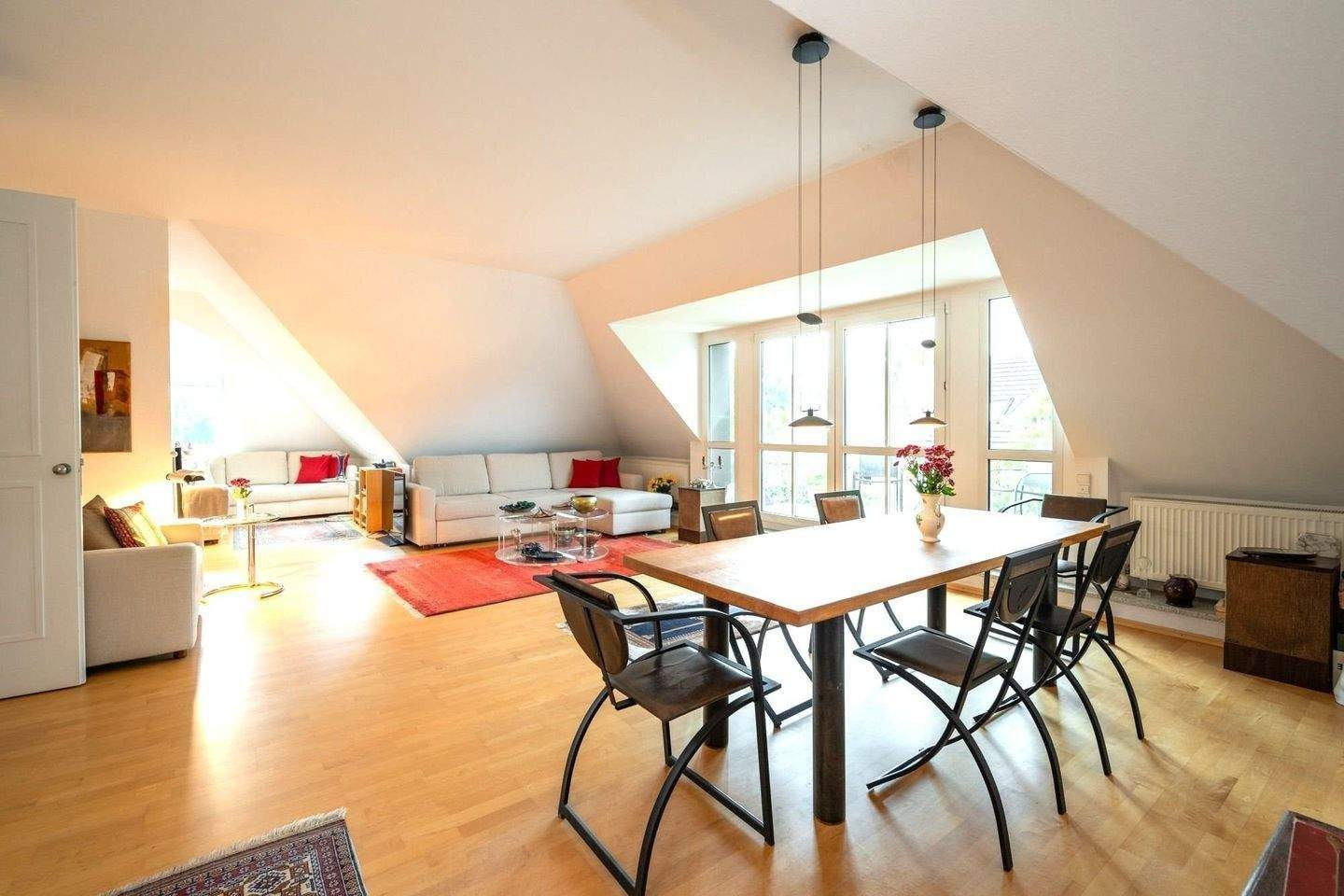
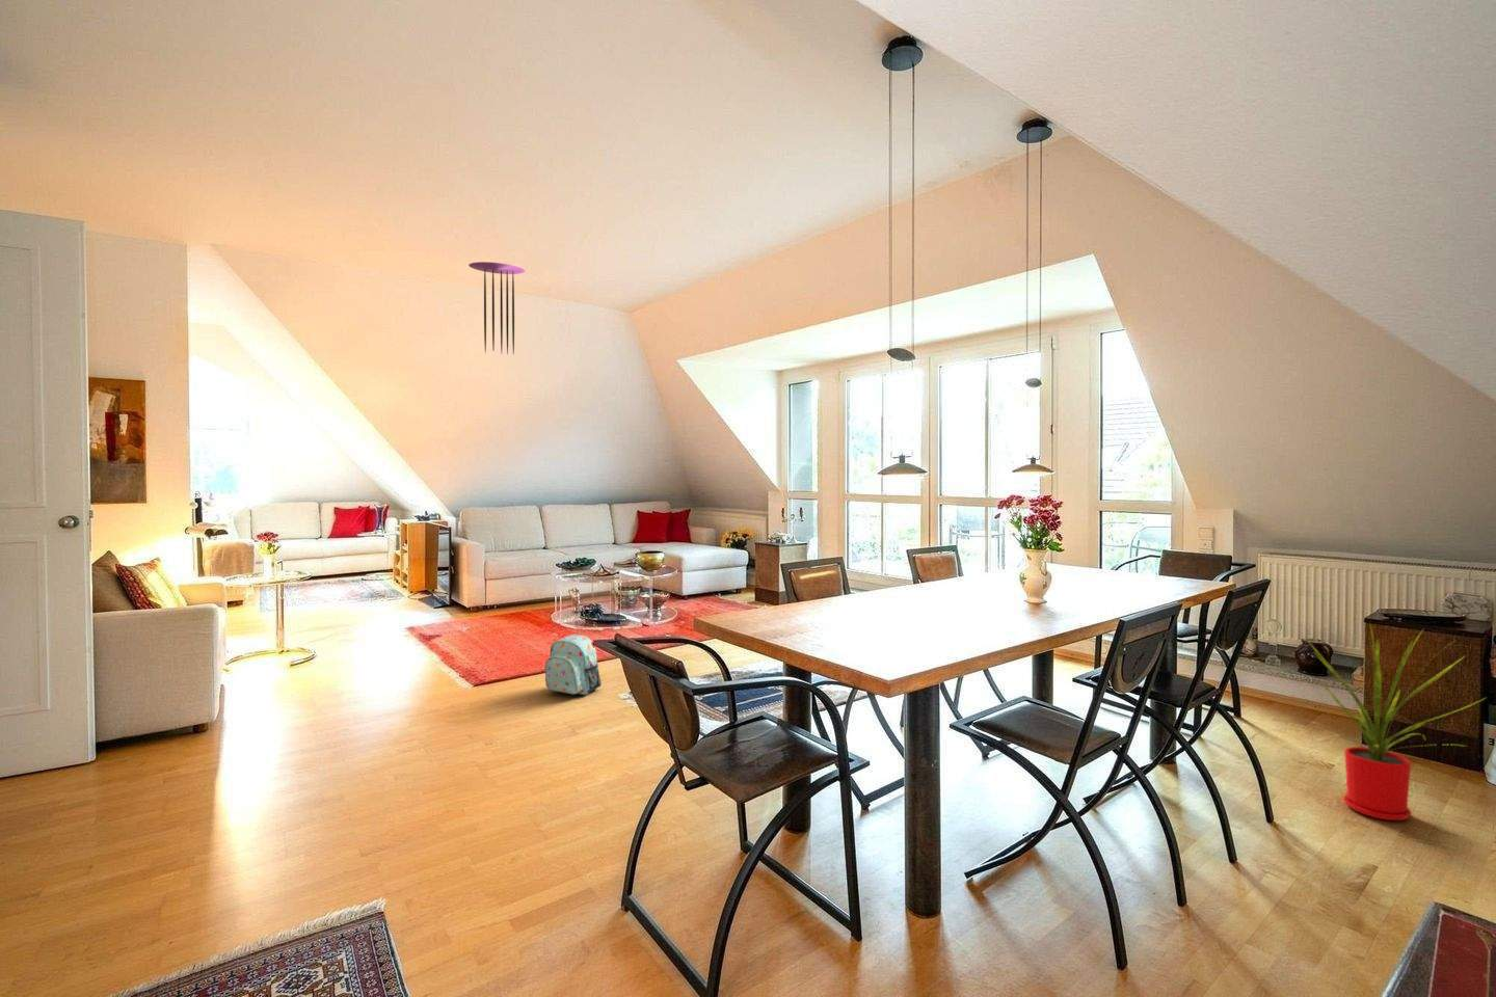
+ house plant (1375, 721)
+ wind chime (493, 310)
+ backpack (571, 663)
